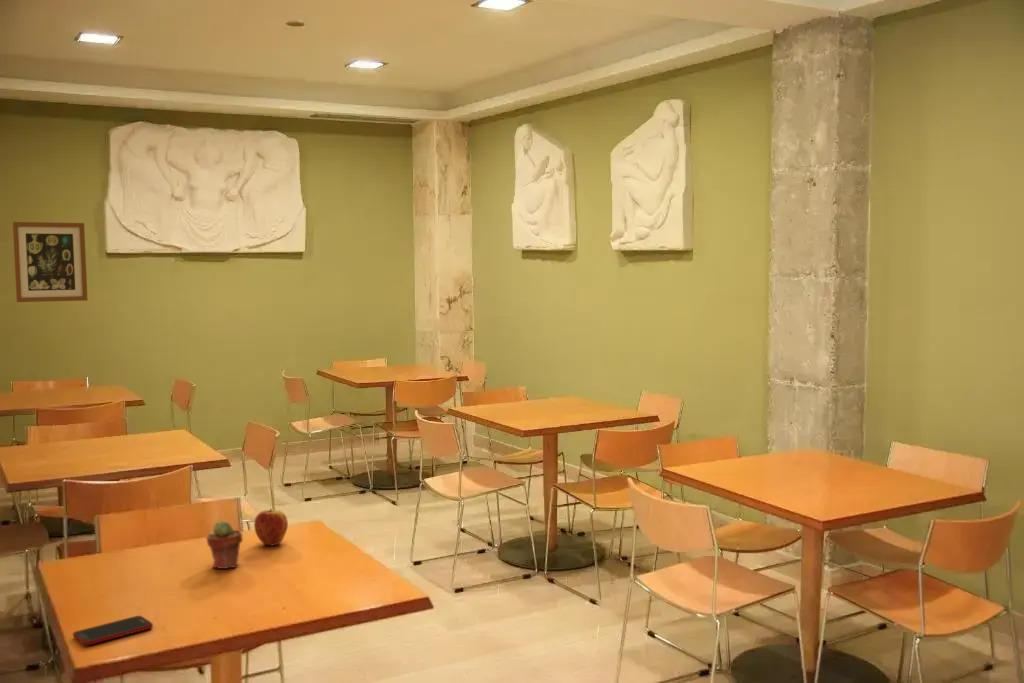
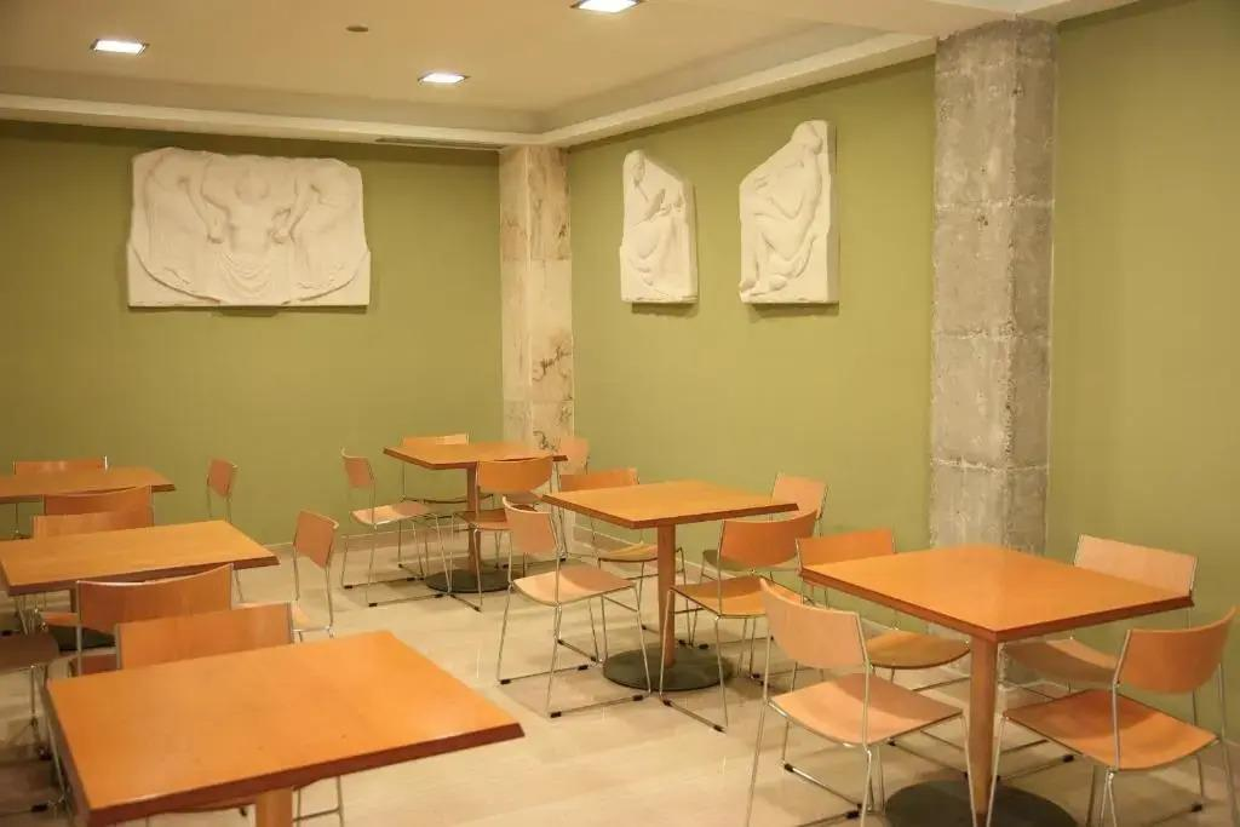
- apple (270, 526)
- wall art (50, 262)
- potted succulent (224, 543)
- cell phone (113, 630)
